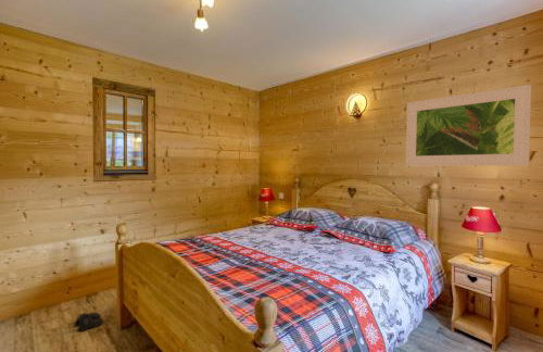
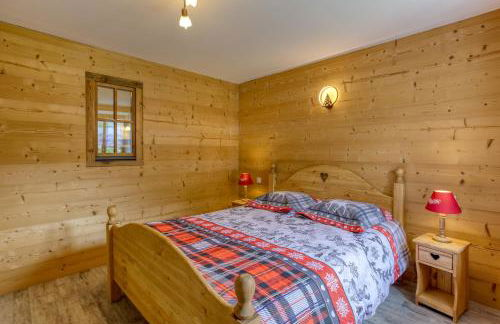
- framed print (460, 129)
- boots (87, 316)
